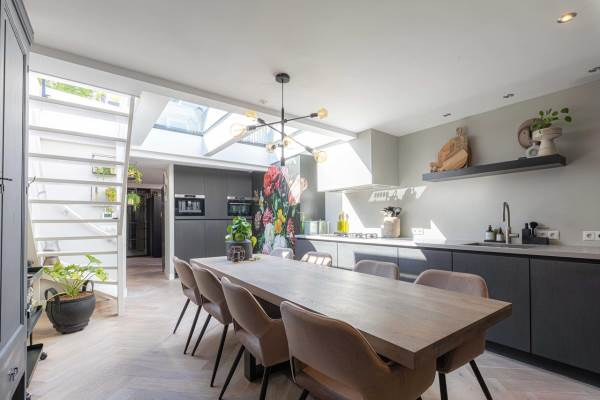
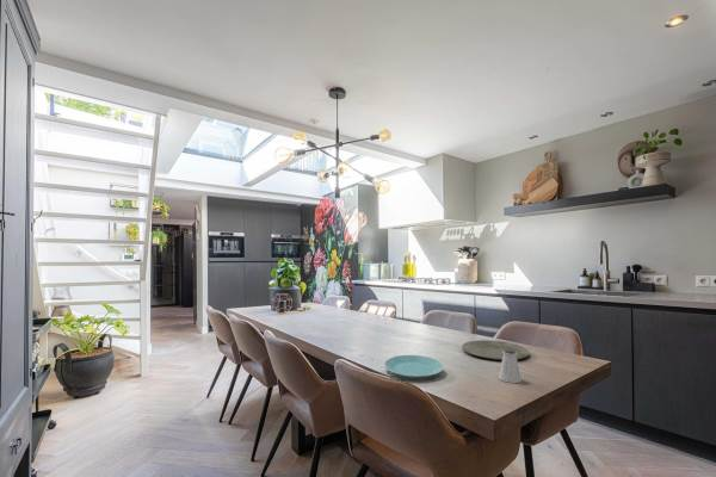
+ plate (413, 367)
+ plate (494, 349)
+ saltshaker (510, 364)
